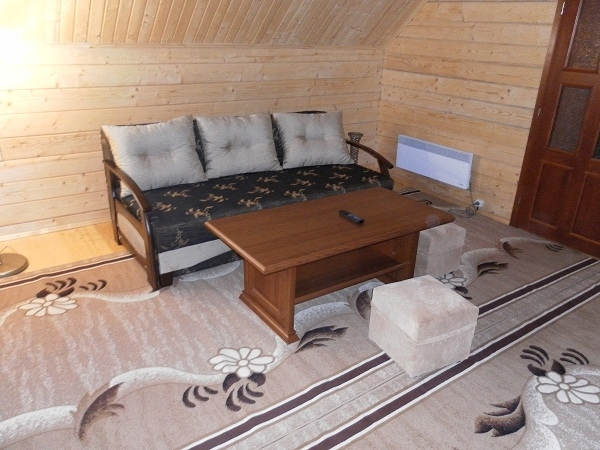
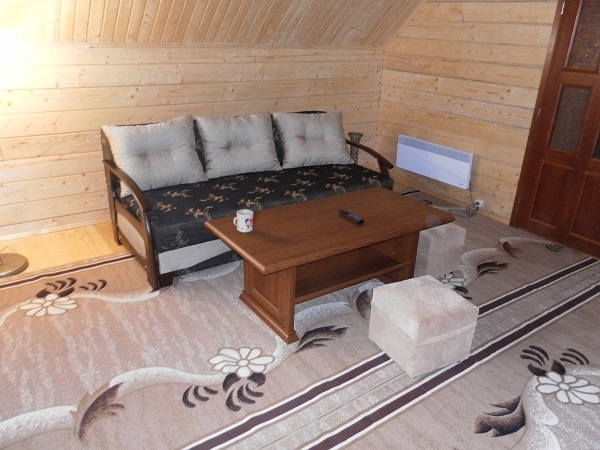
+ mug (242, 221)
